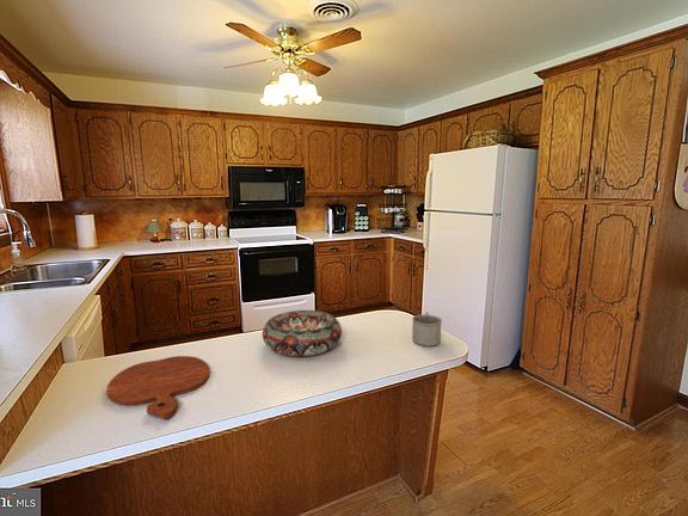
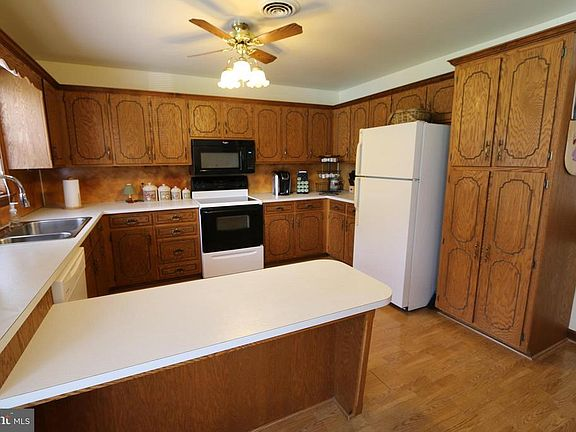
- cutting board (161, 385)
- mug (425, 328)
- decorative bowl (302, 331)
